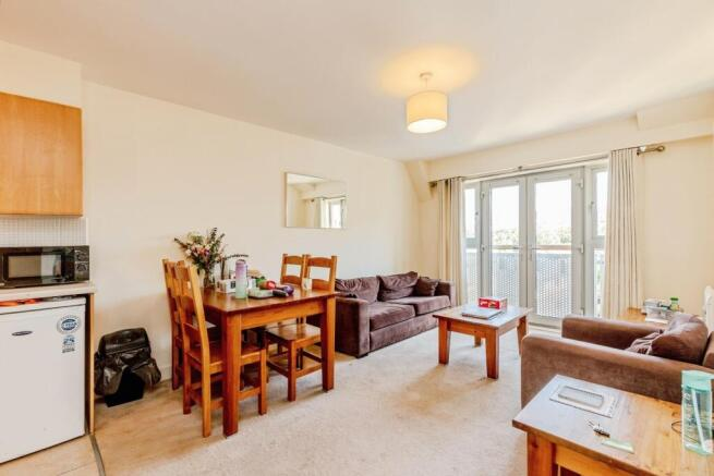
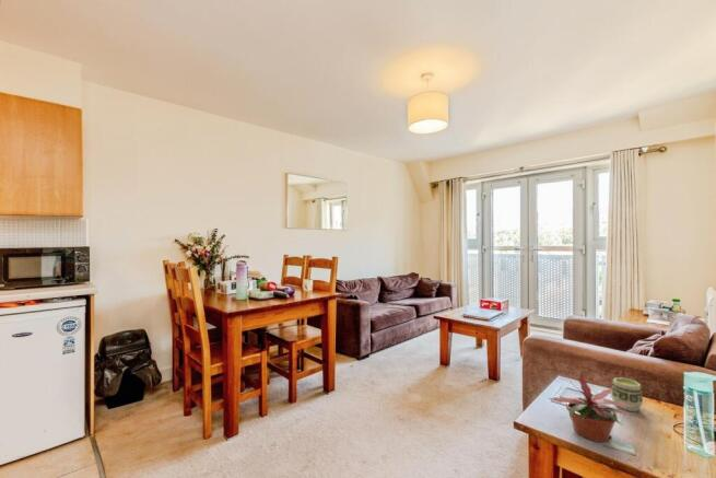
+ cup (626, 394)
+ potted plant (589, 403)
